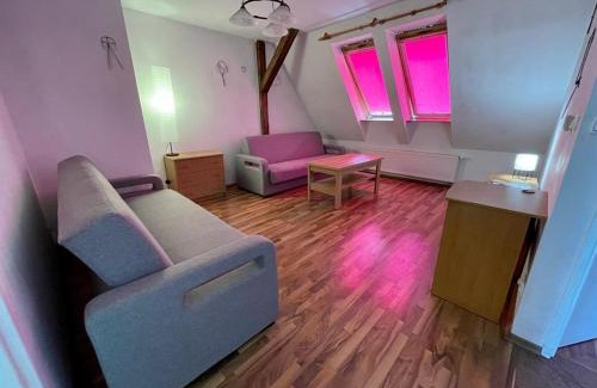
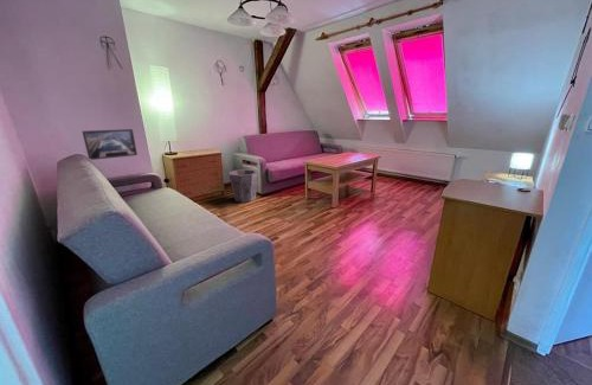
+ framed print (111, 143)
+ waste bin (244, 185)
